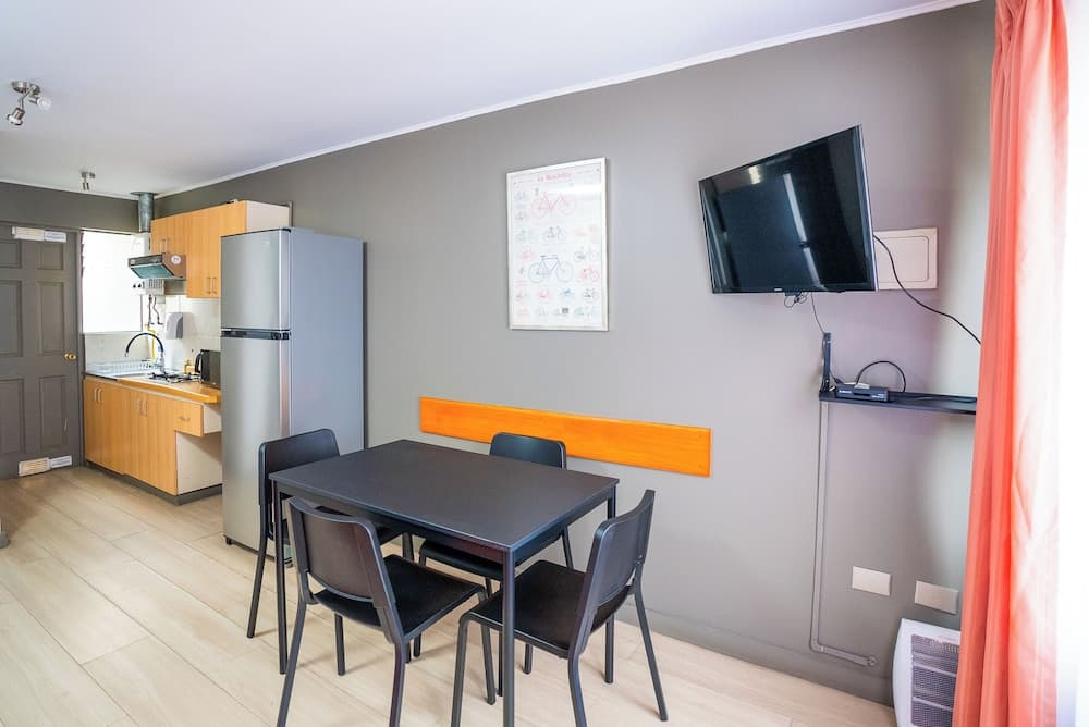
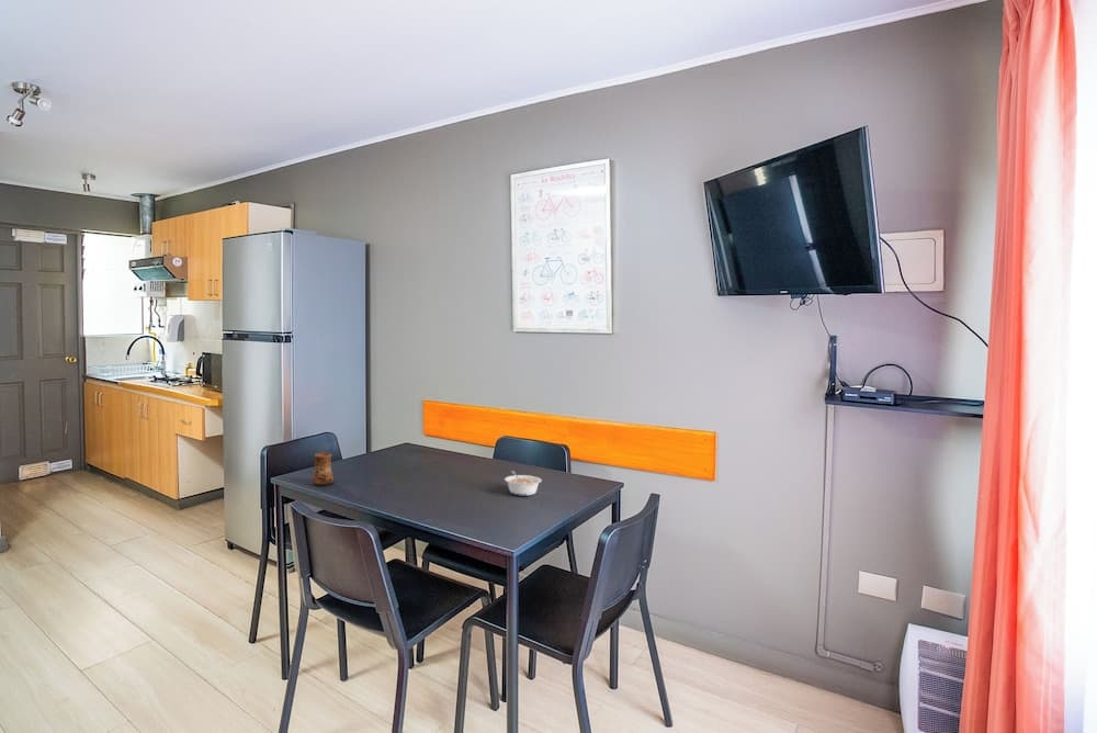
+ cup (323, 469)
+ legume (521, 484)
